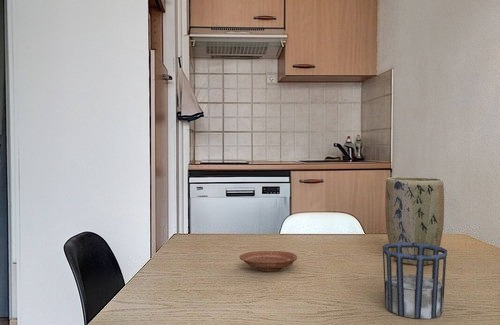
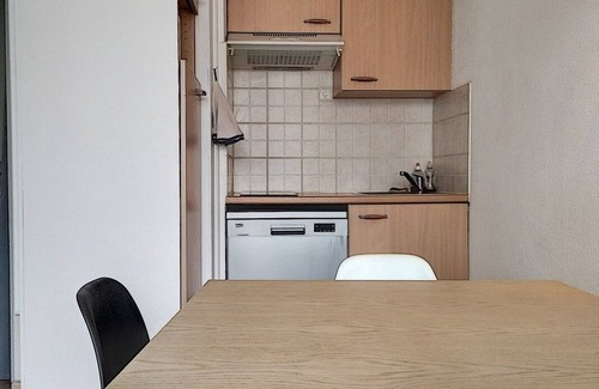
- plate (268, 261)
- plant pot (413, 219)
- cup (413, 278)
